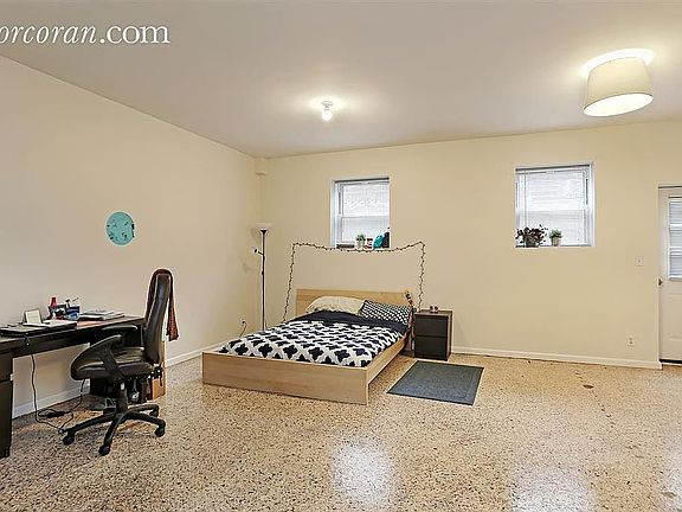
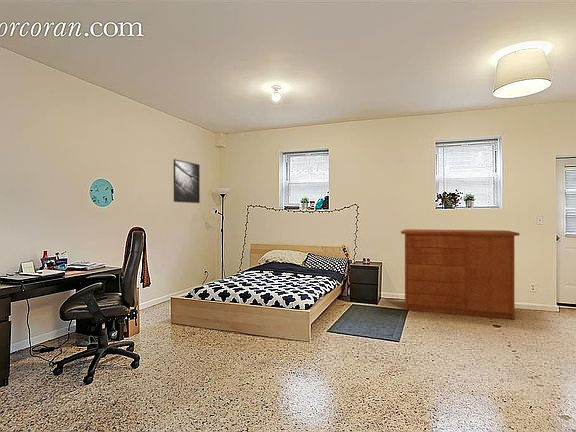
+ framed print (187, 182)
+ cabinet (455, 269)
